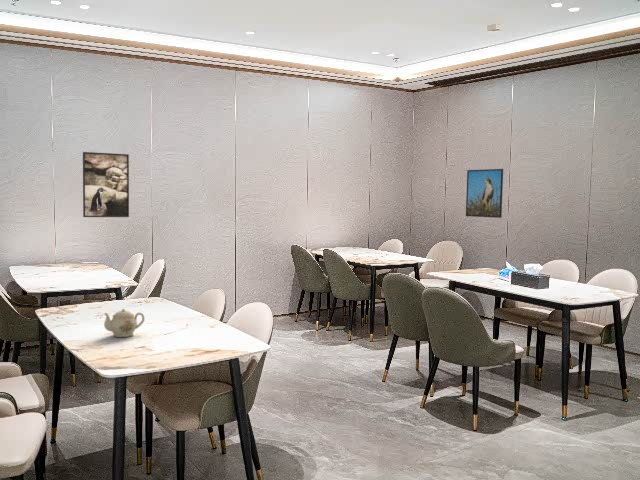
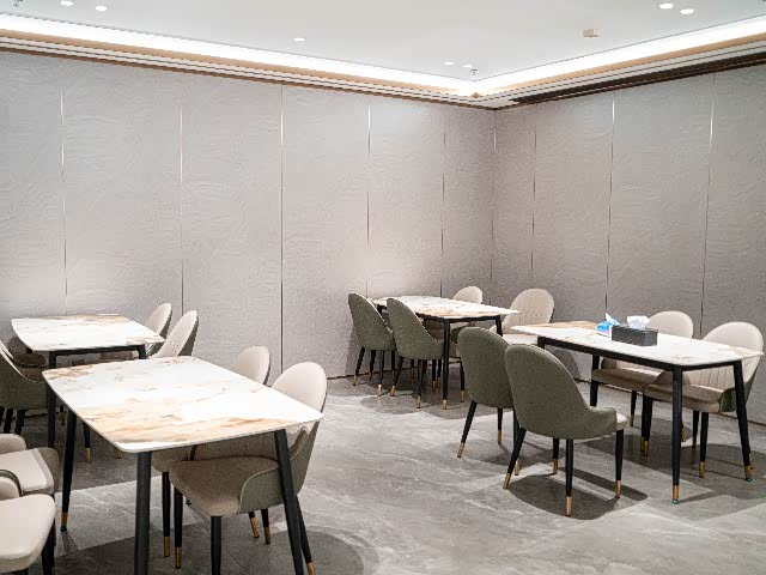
- teapot (124, 322)
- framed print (483, 193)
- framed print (106, 185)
